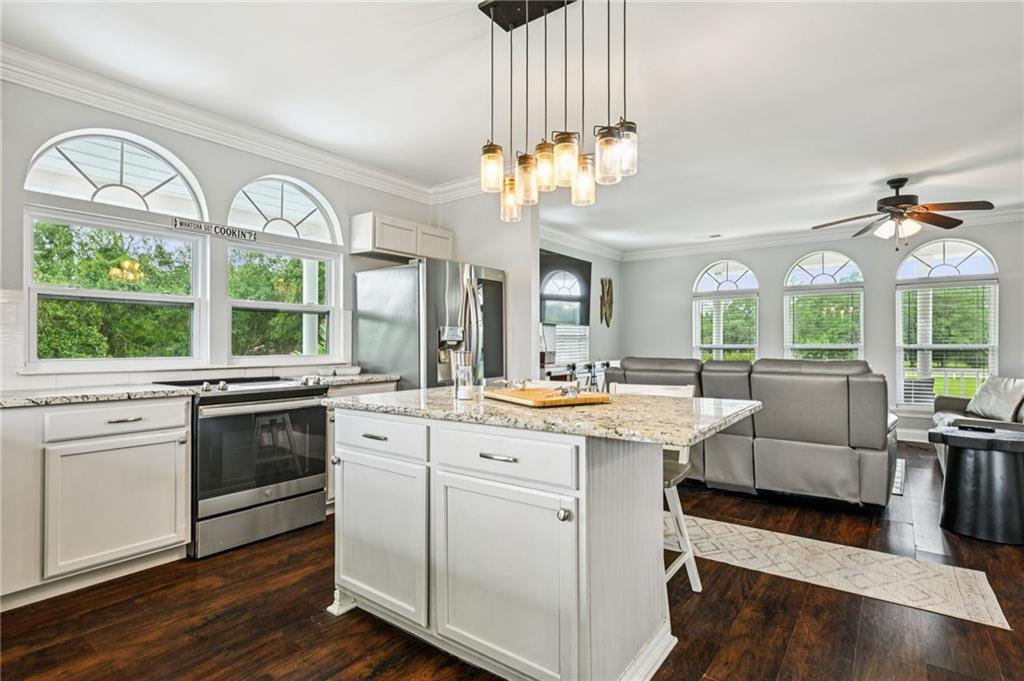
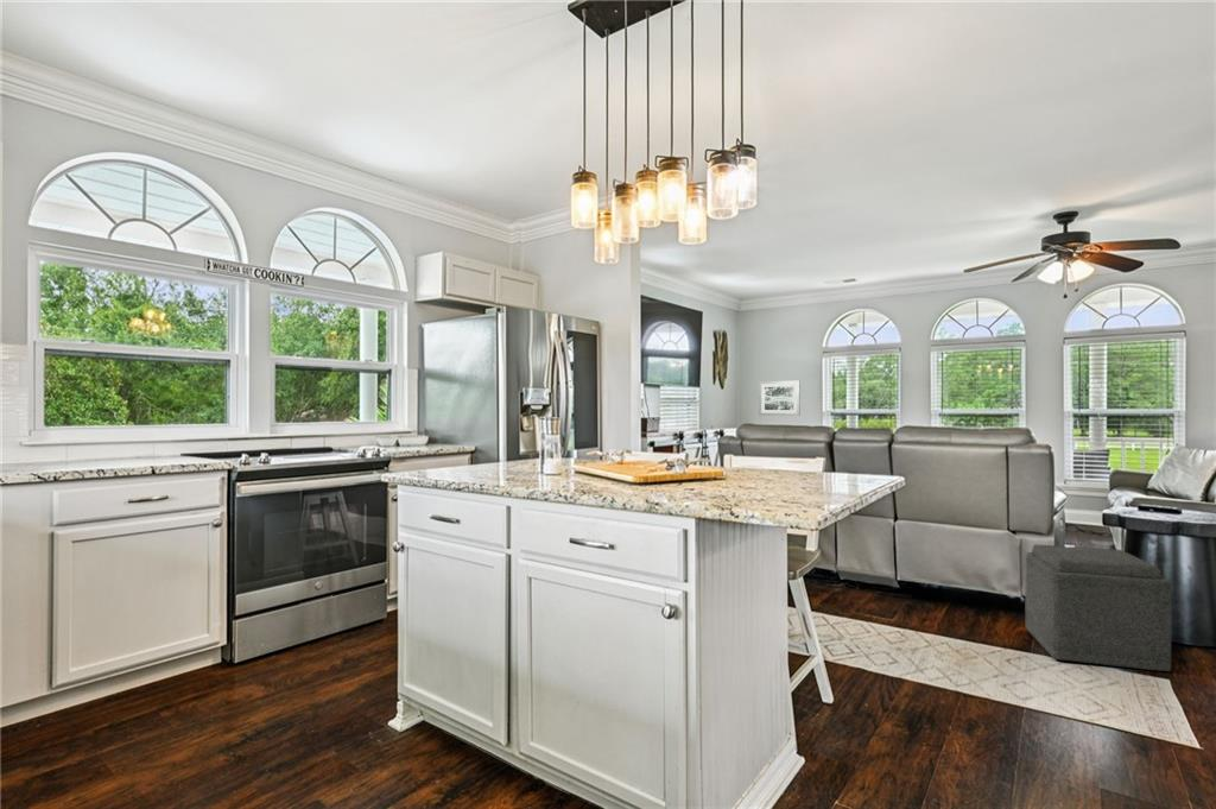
+ wall art (779, 398)
+ ottoman (1091, 601)
